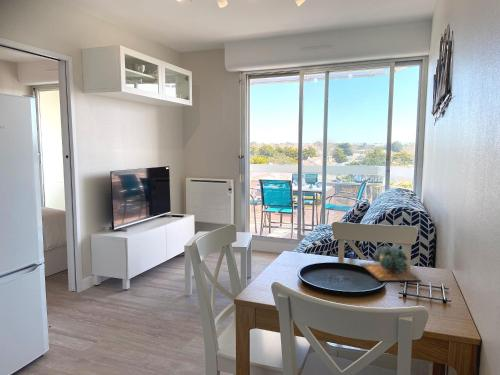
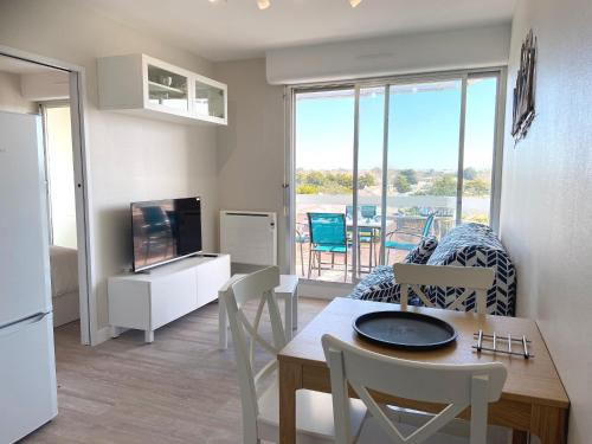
- succulent plant (388, 258)
